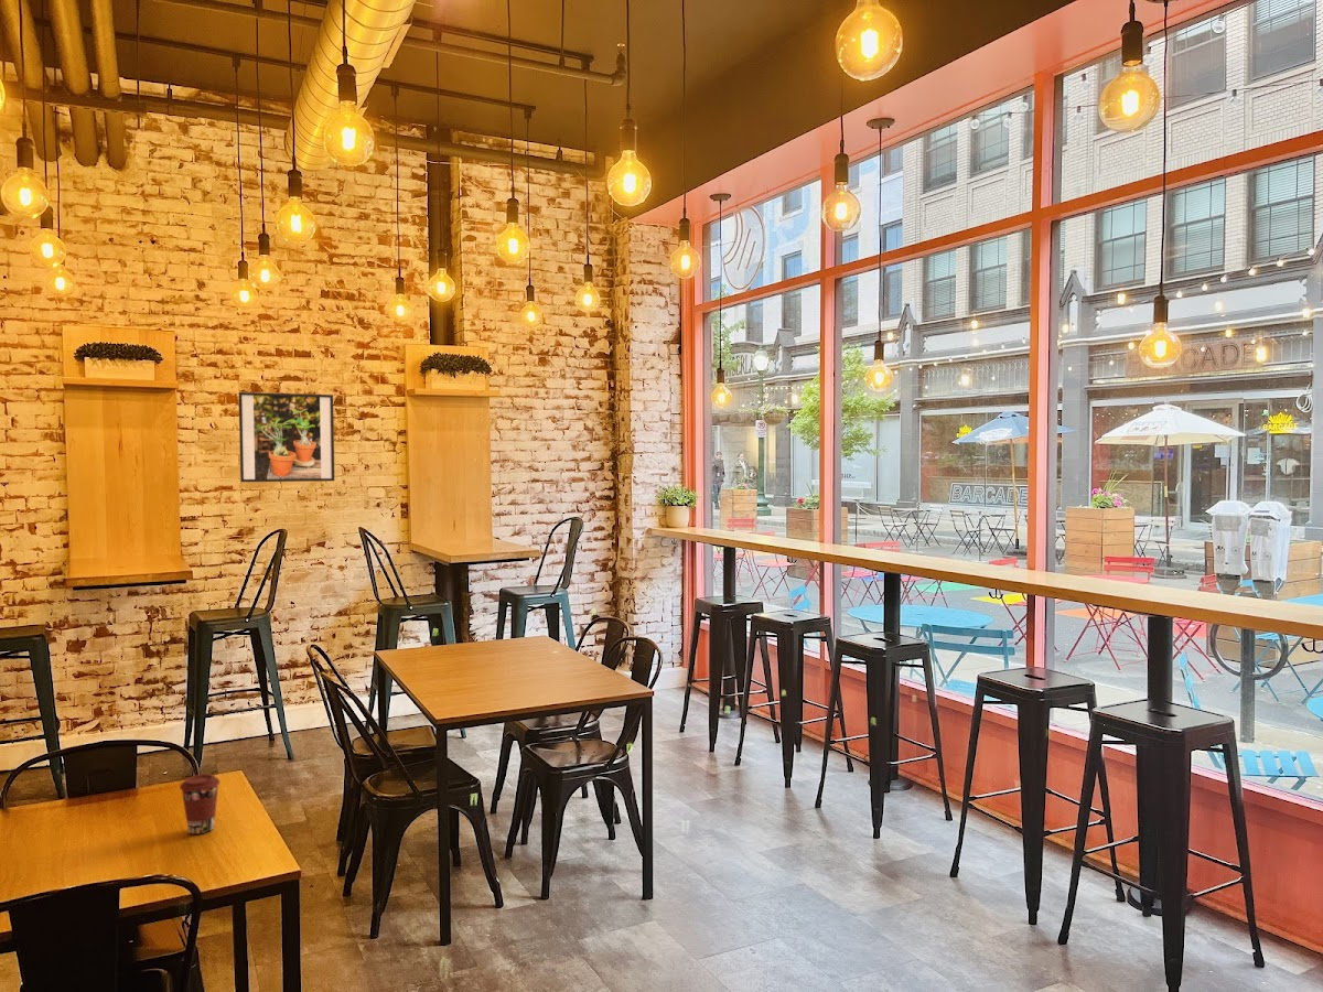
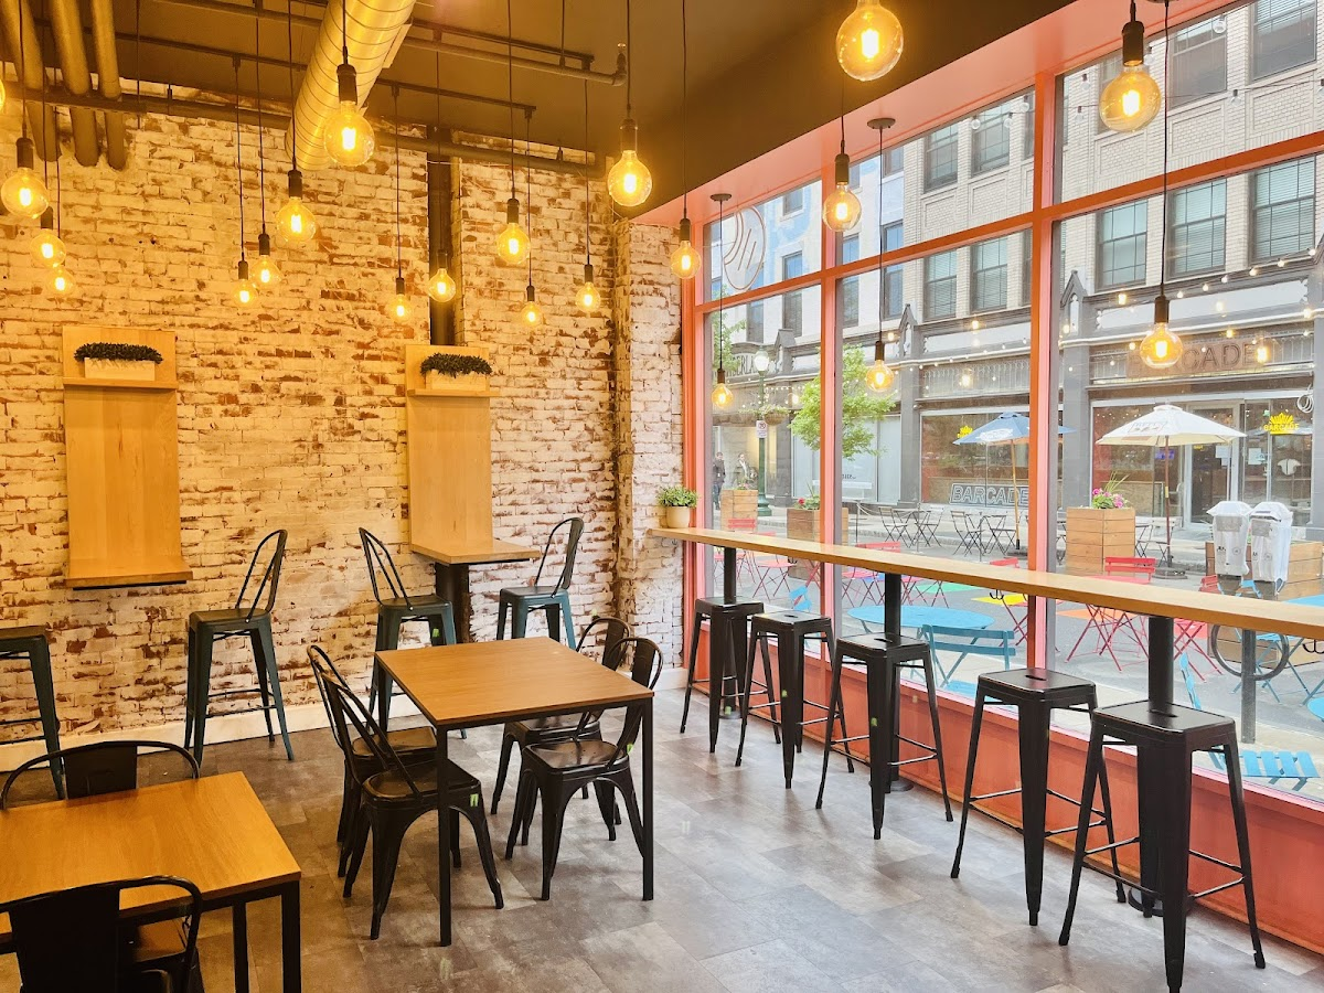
- coffee cup (200, 804)
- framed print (287, 438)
